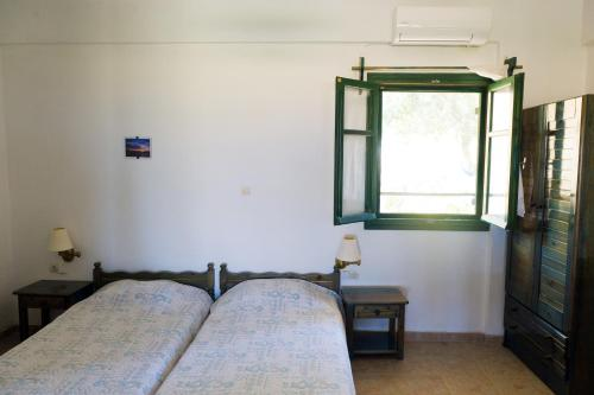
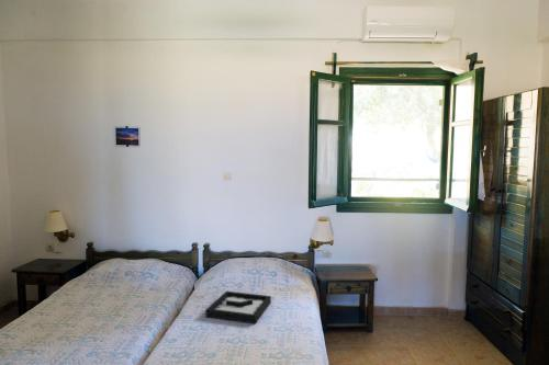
+ decorative tray (239, 306)
